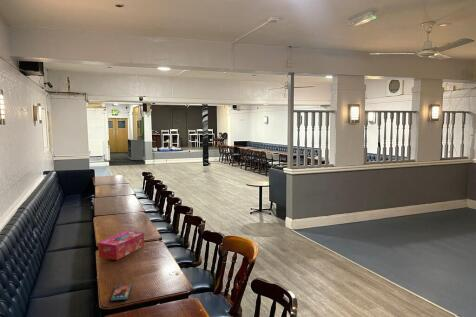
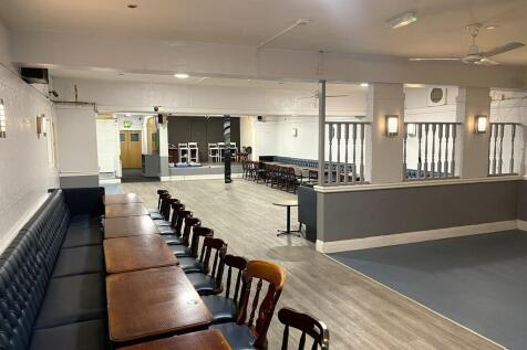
- tissue box (122, 244)
- smartphone (121, 292)
